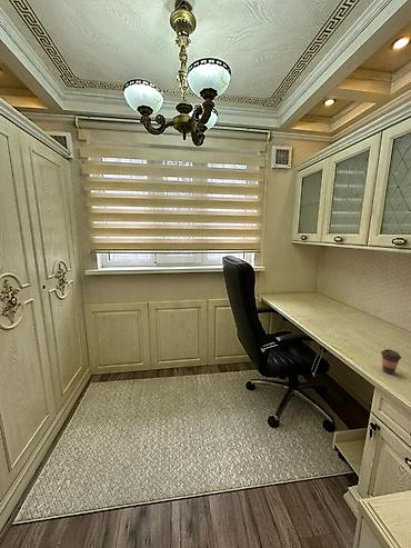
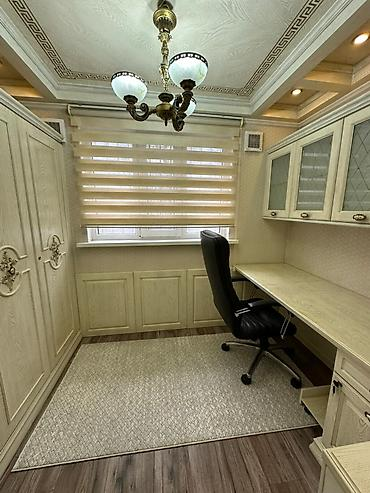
- coffee cup (389, 361)
